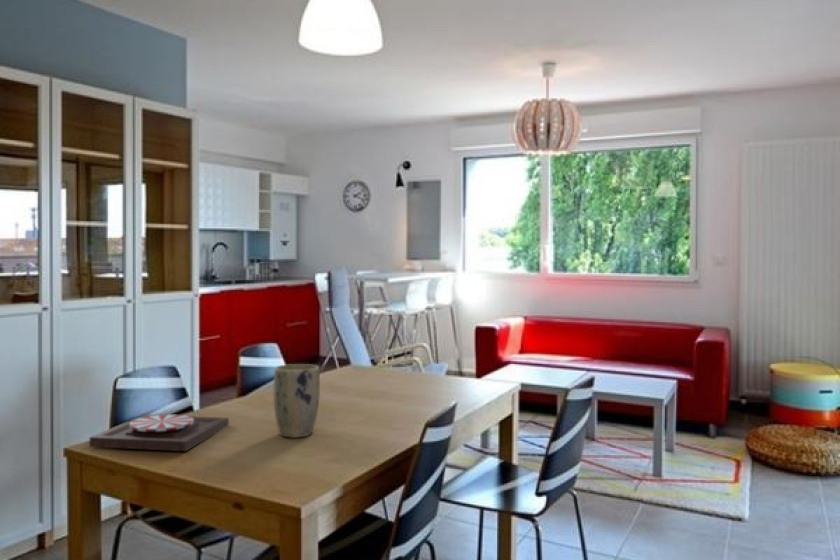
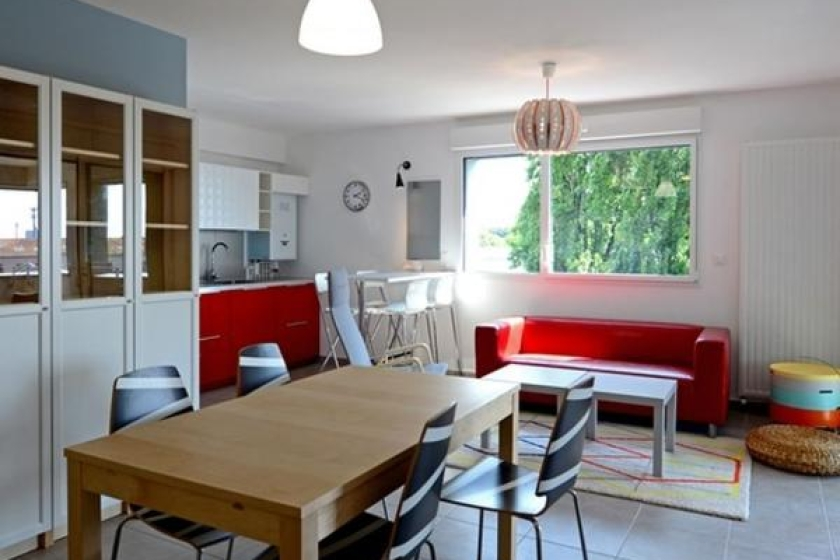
- plant pot (296, 400)
- plate (163, 428)
